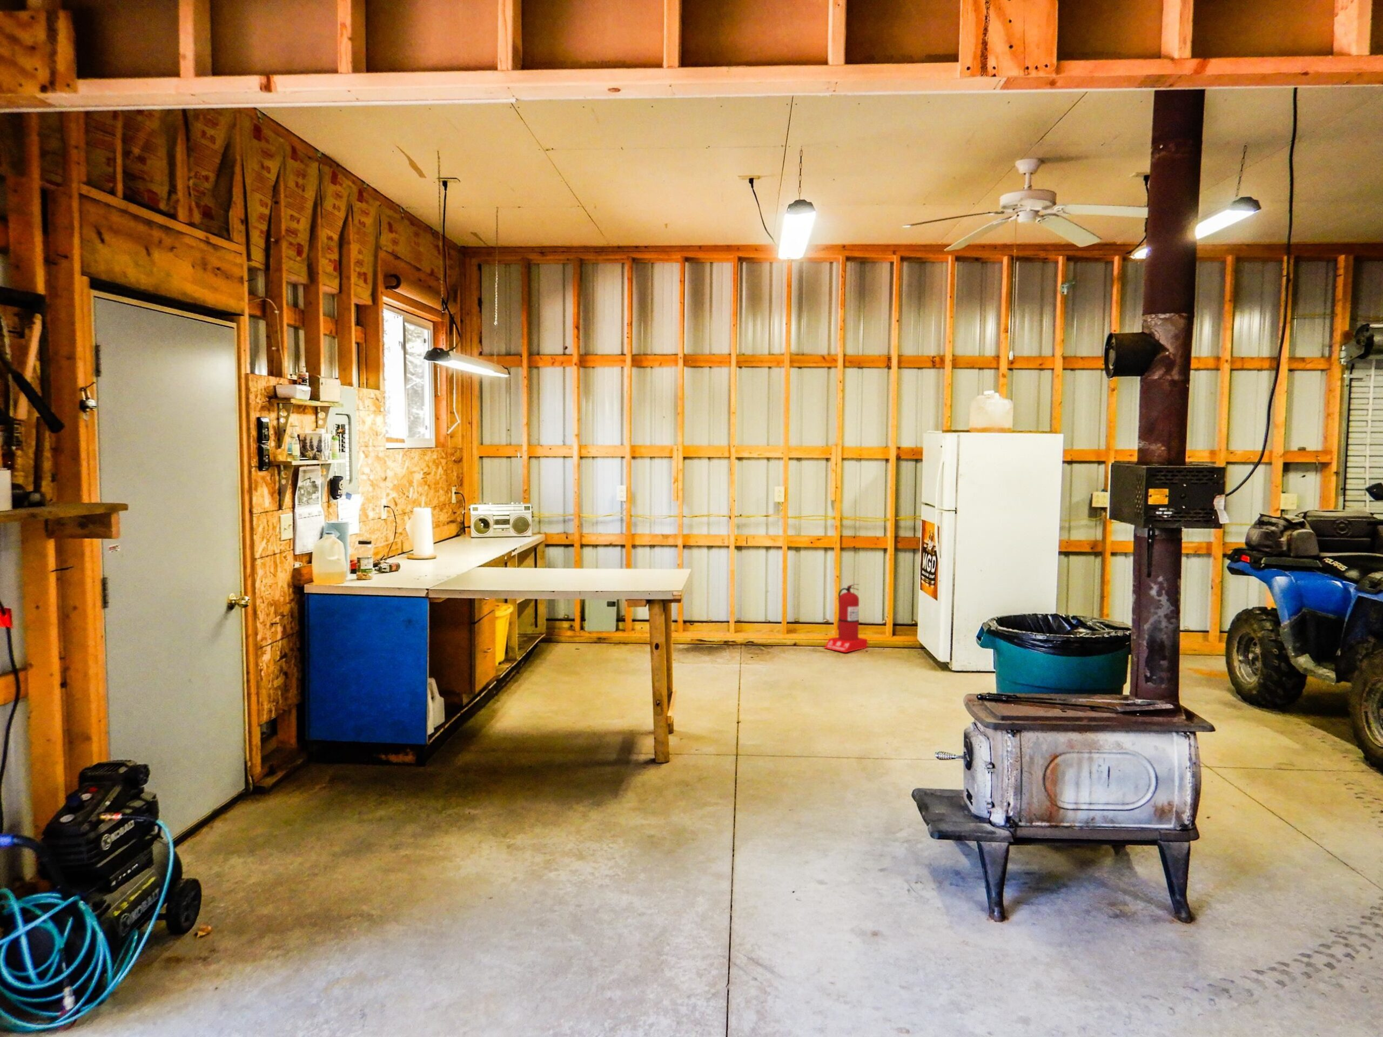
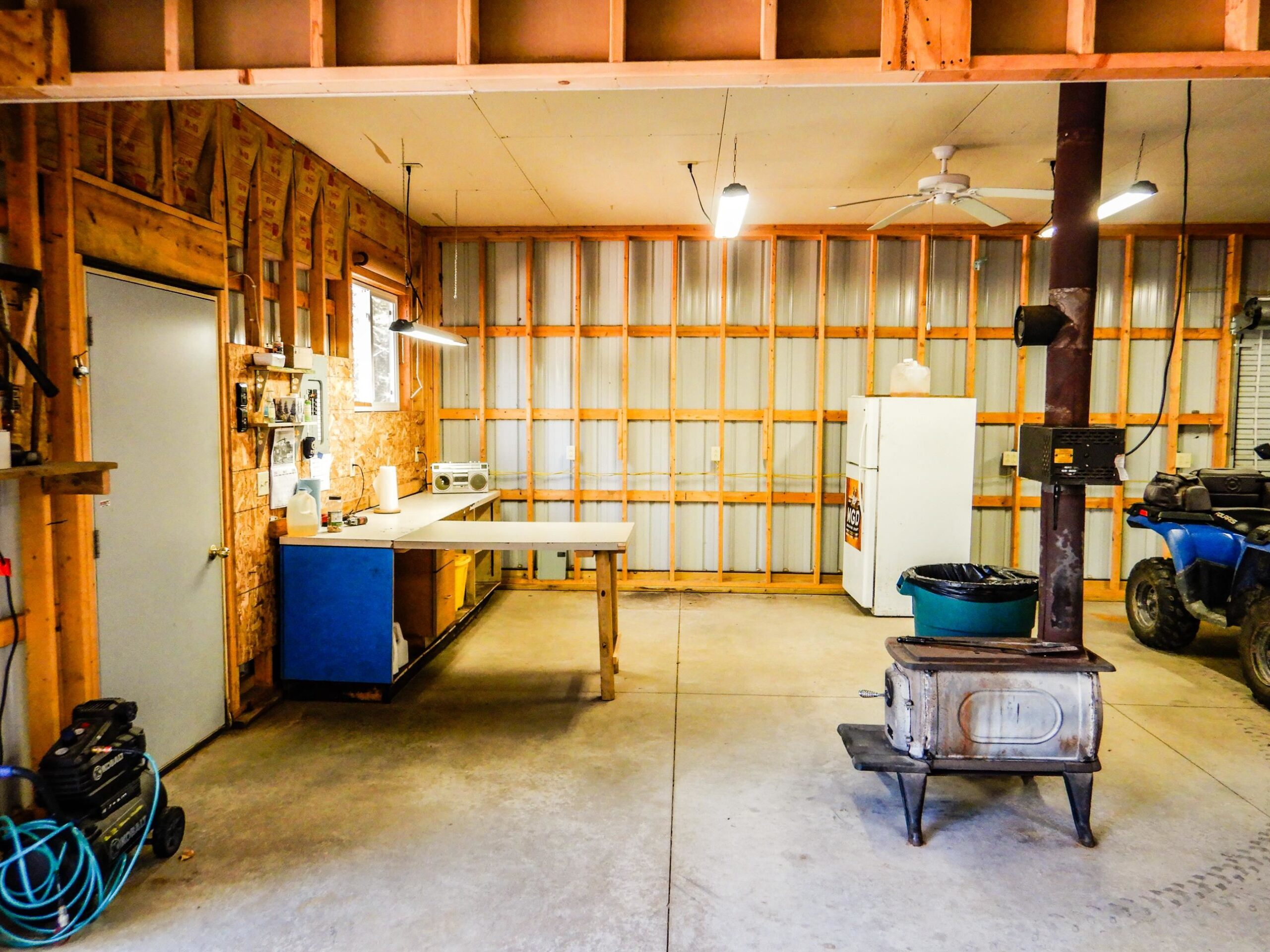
- fire extinguisher (846, 615)
